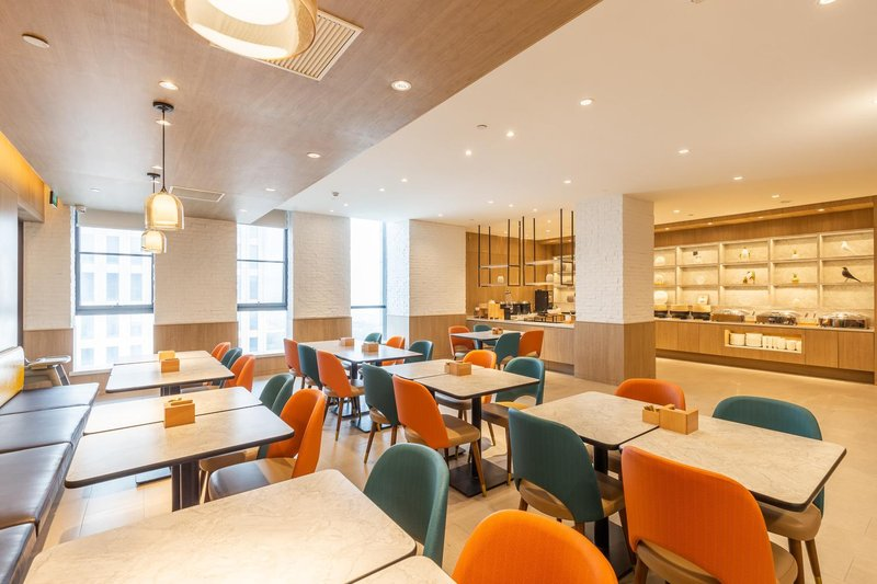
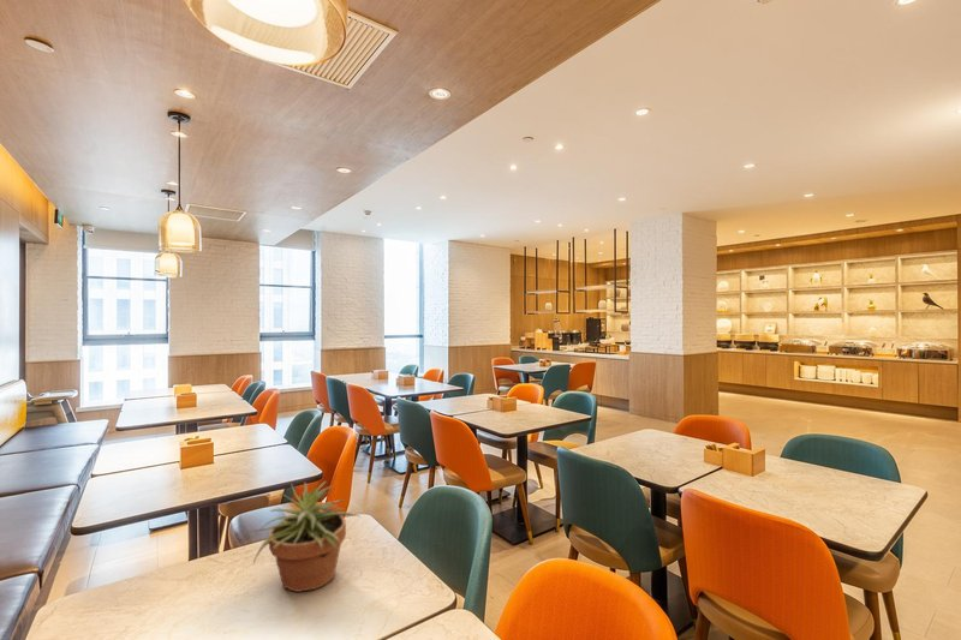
+ potted plant (306, 530)
